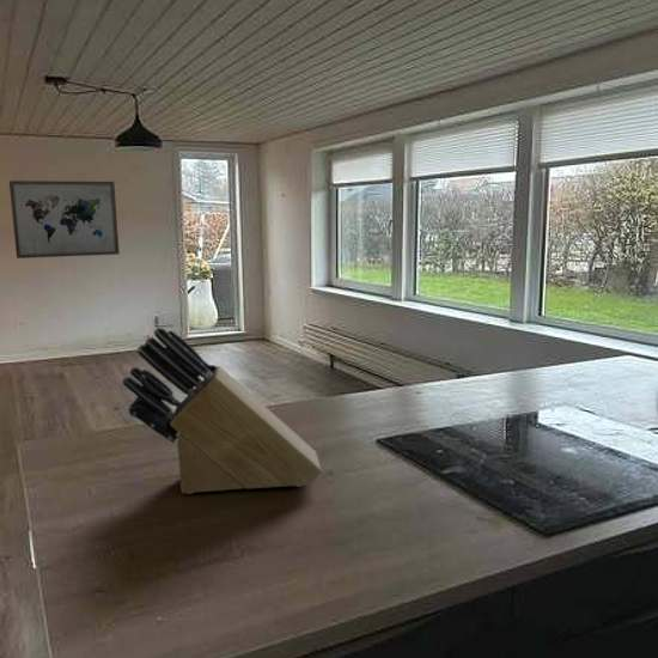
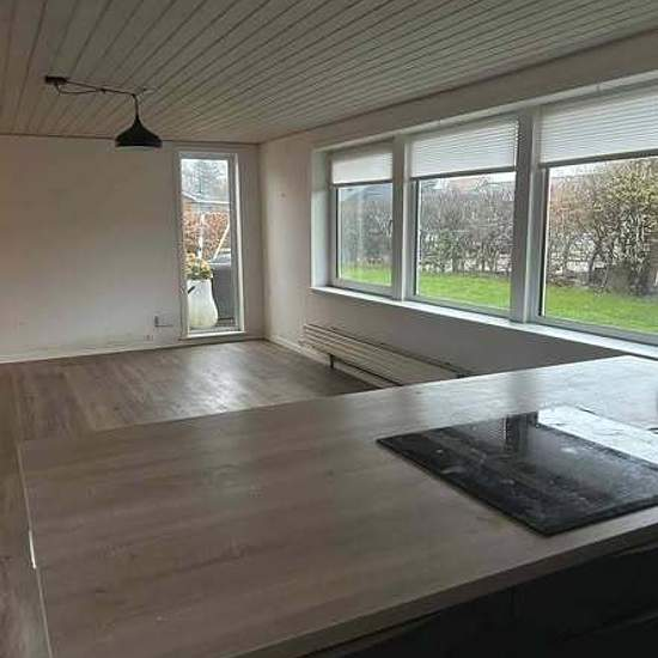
- knife block (224, 403)
- wall art (66, 219)
